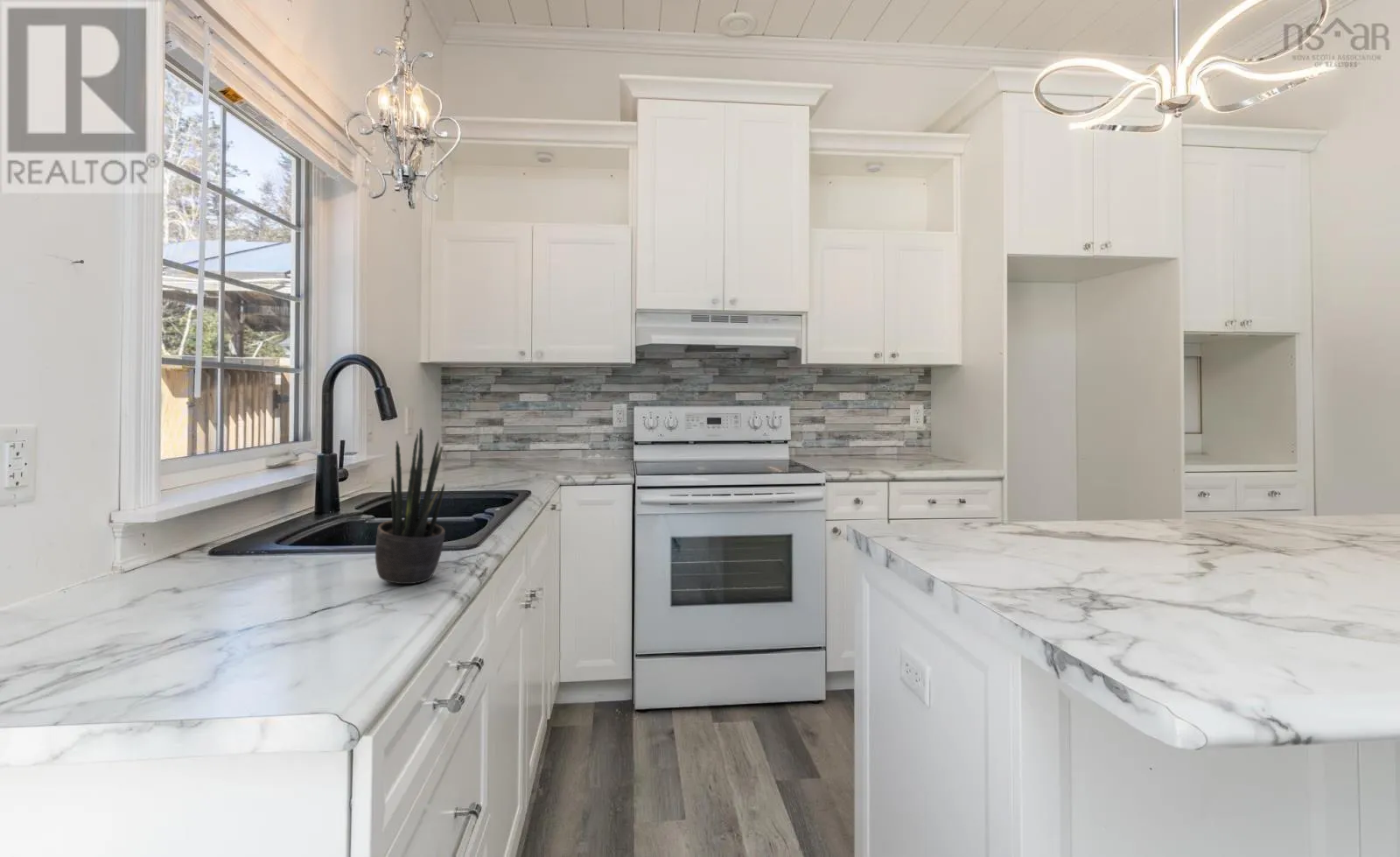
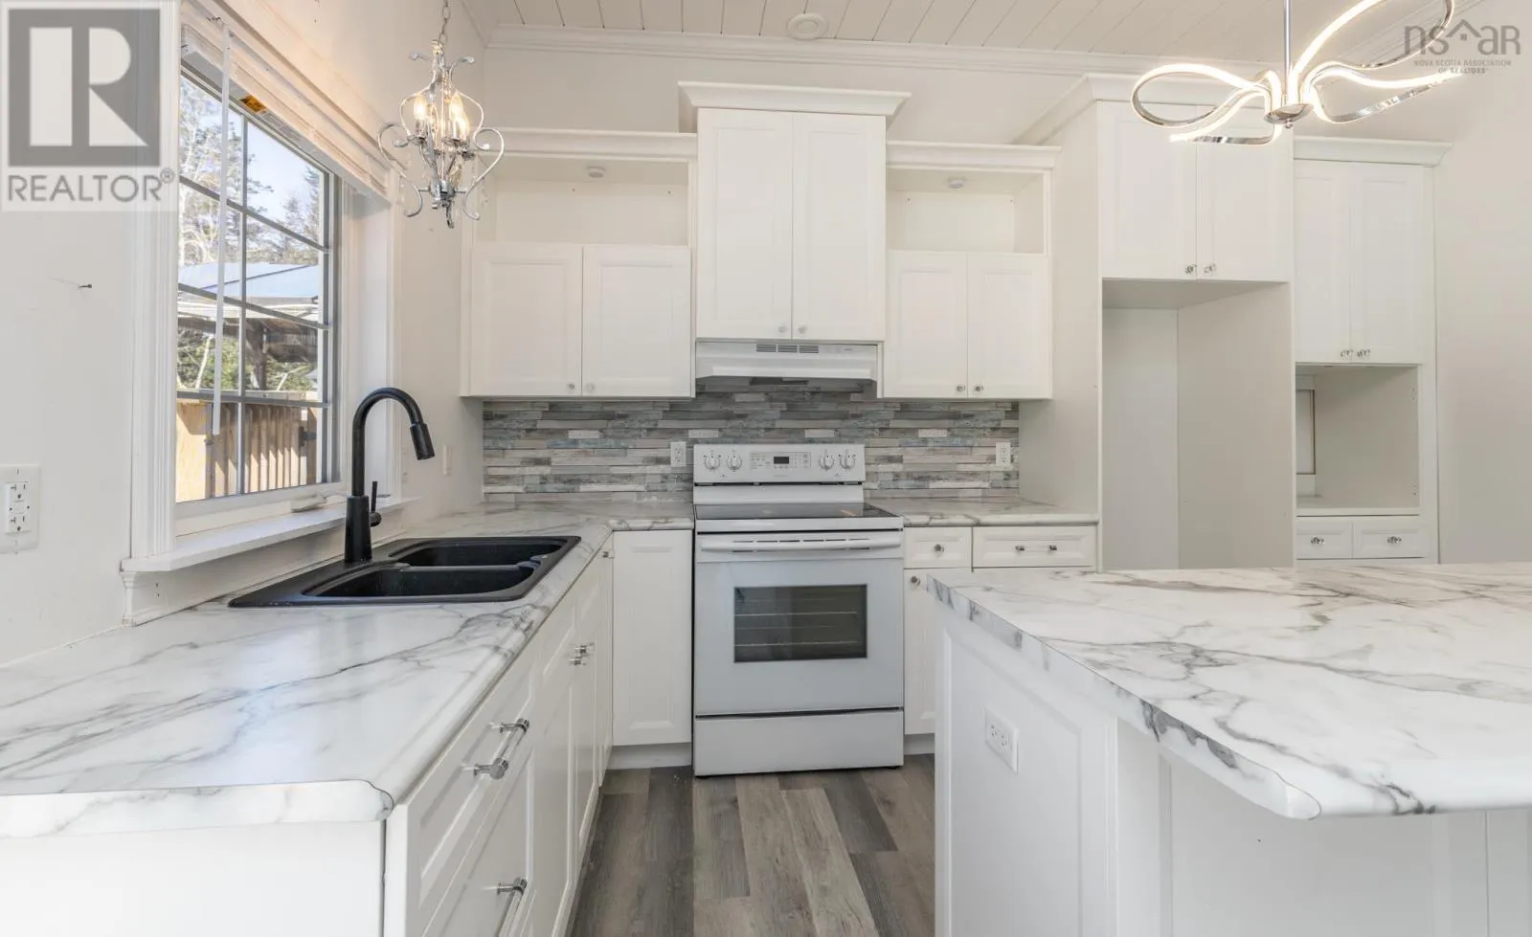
- potted plant (415, 503)
